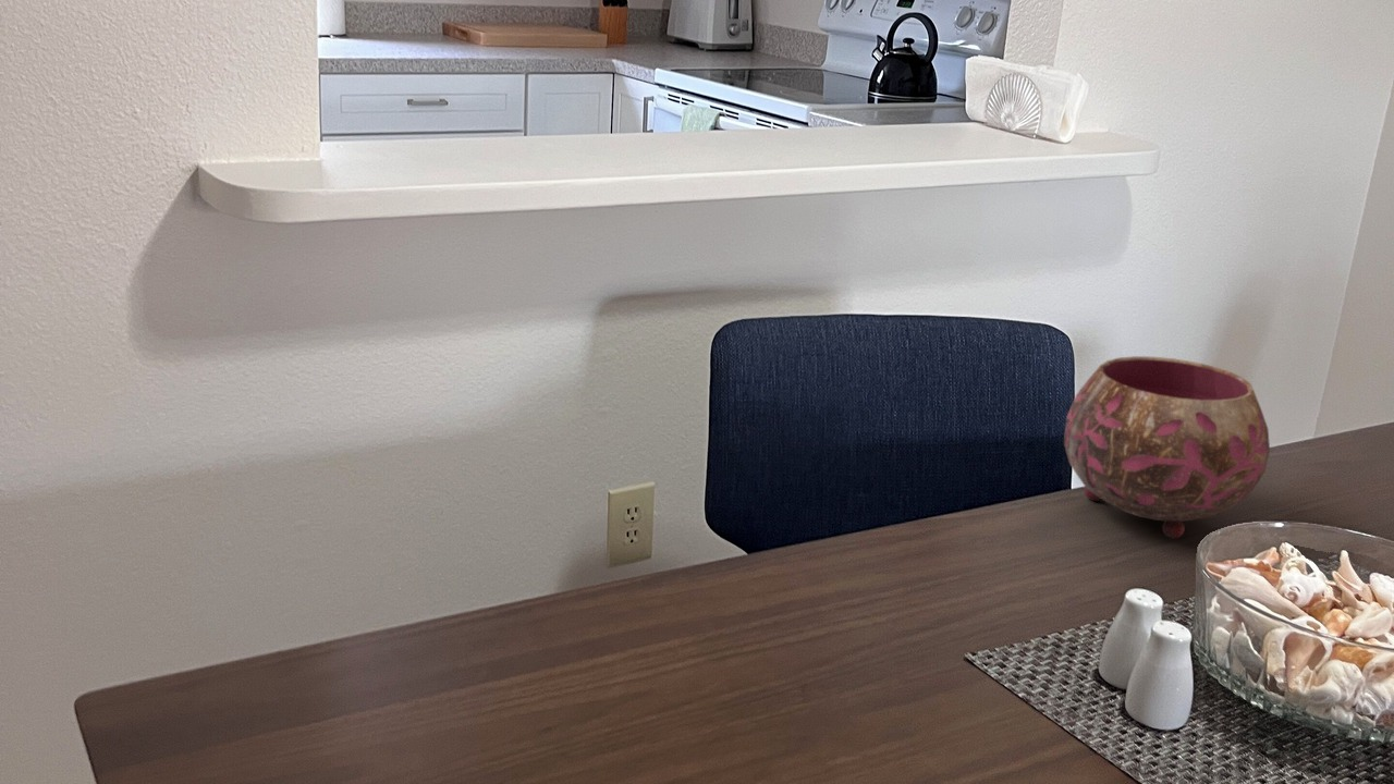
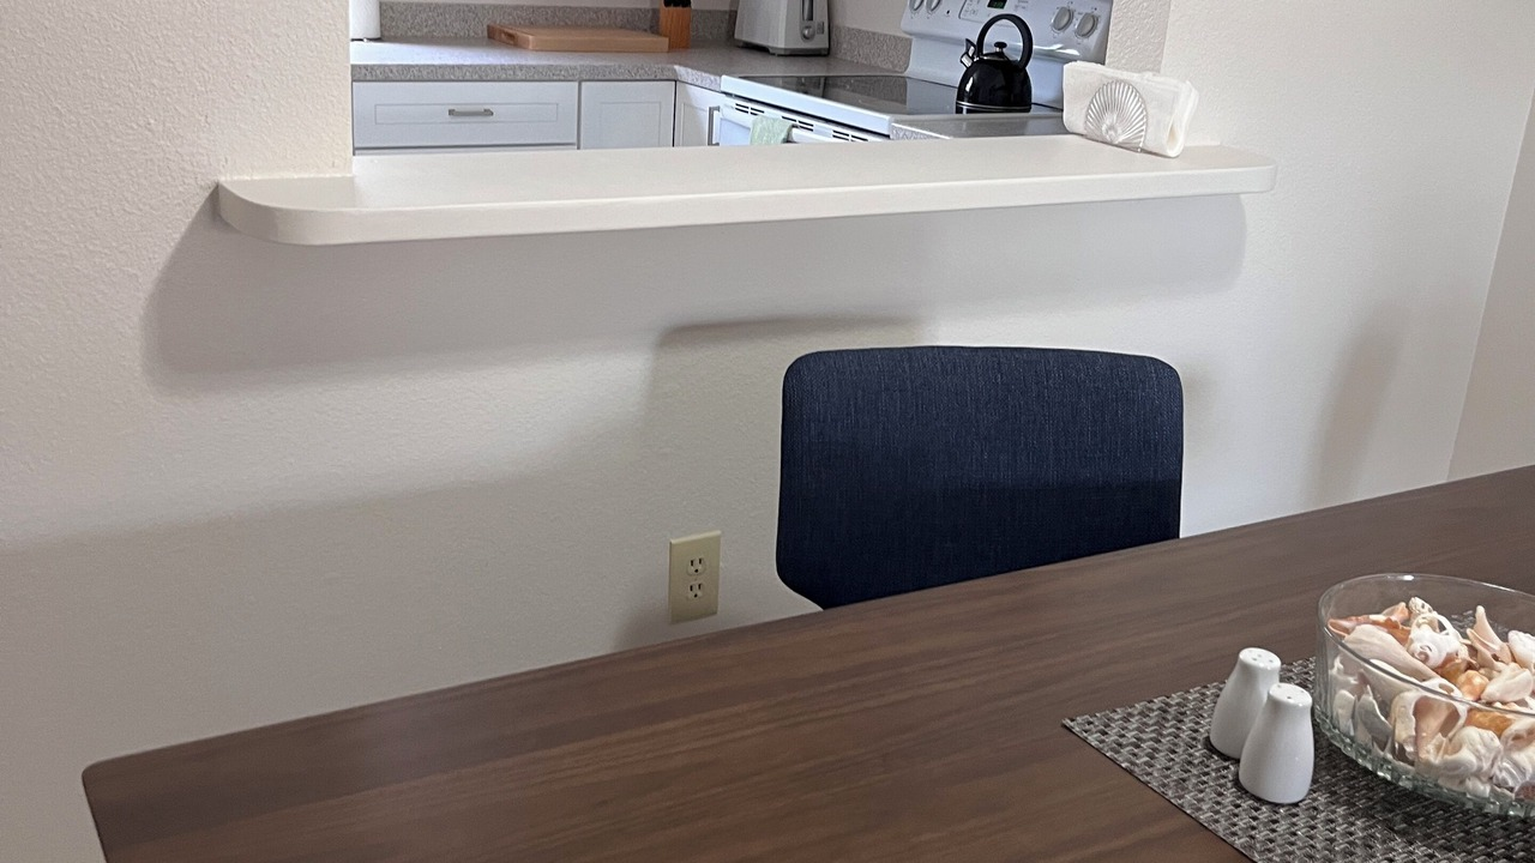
- bowl (1162, 448)
